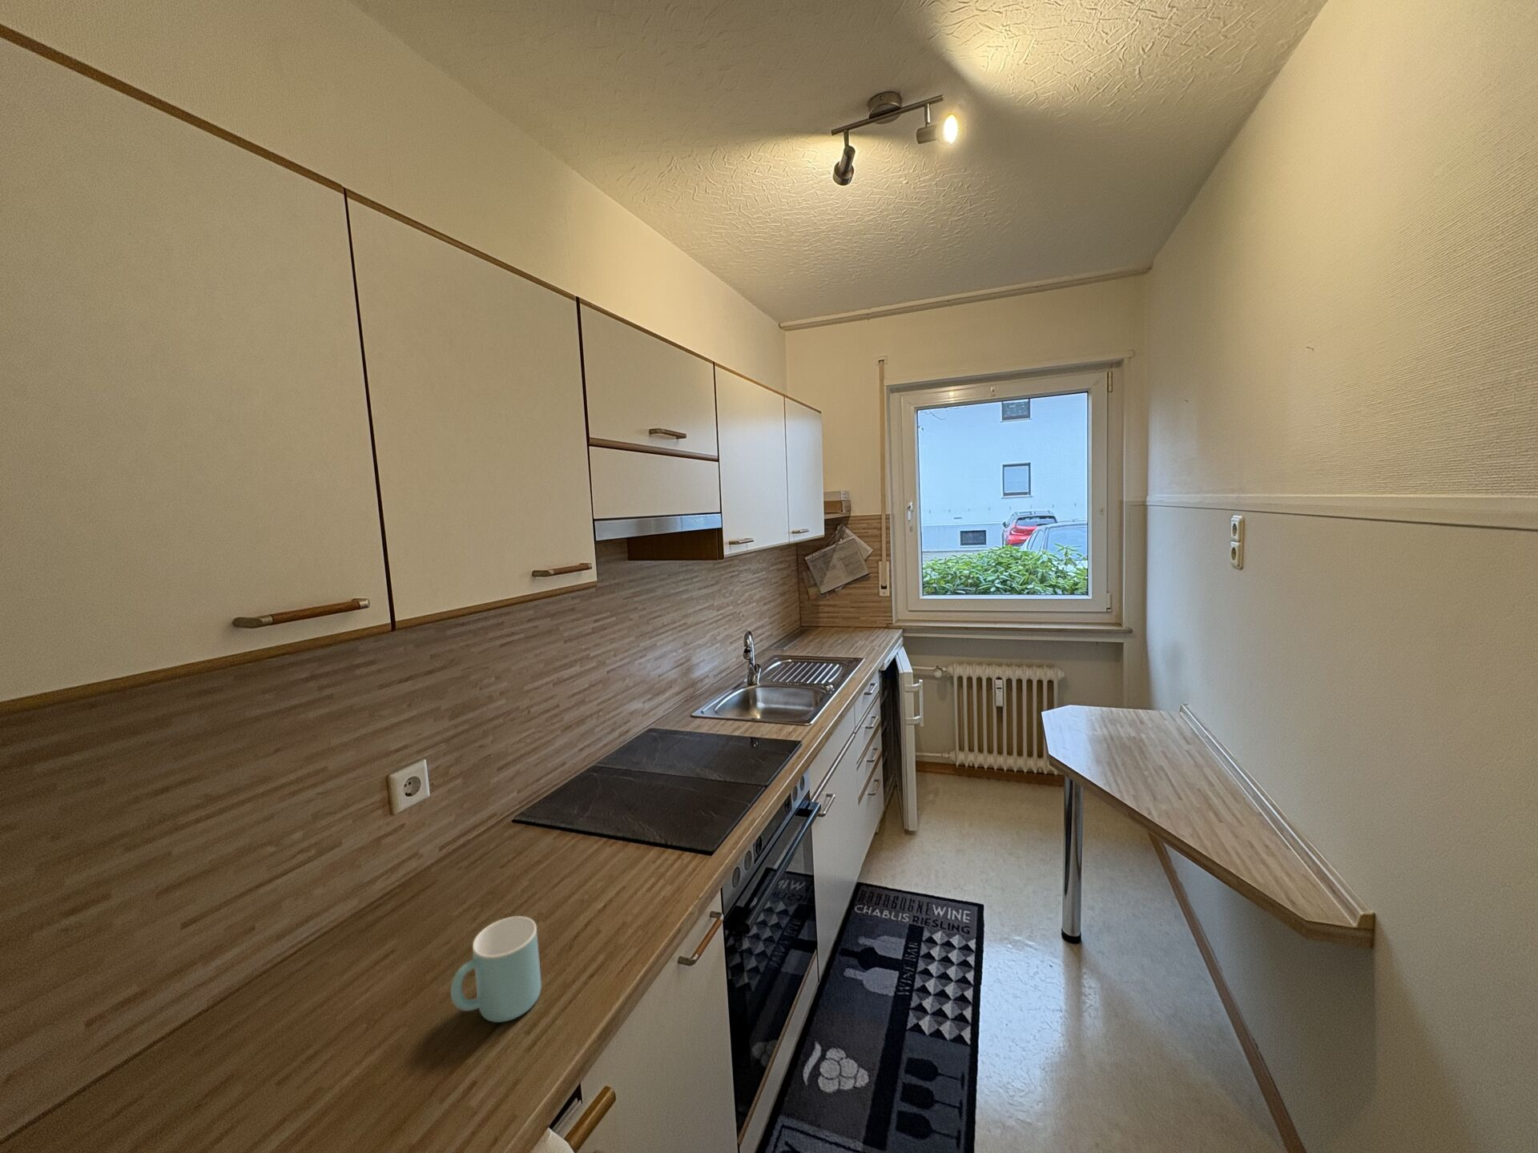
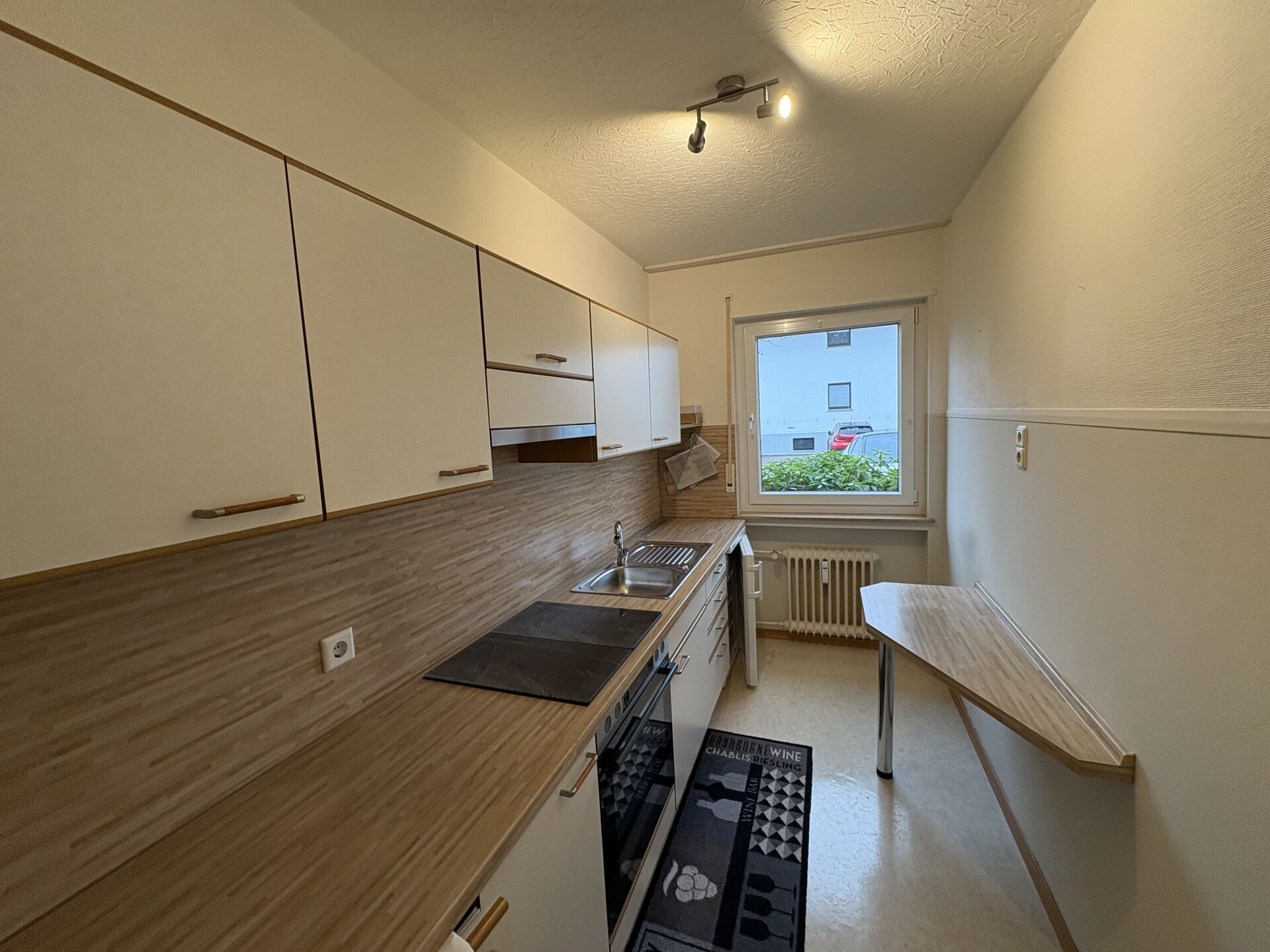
- mug (495, 974)
